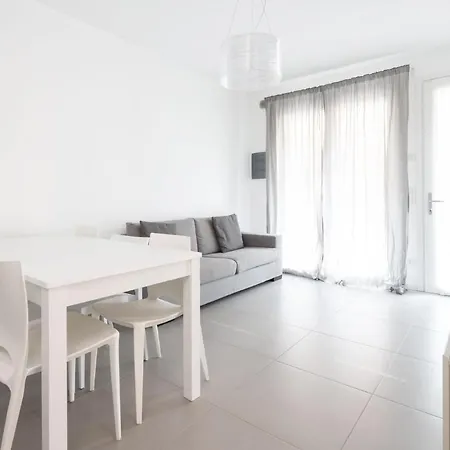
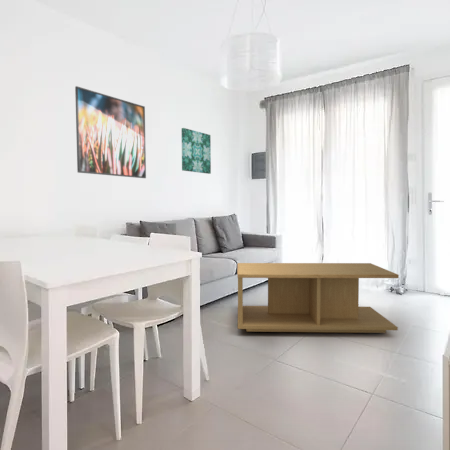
+ wall art (196, 152)
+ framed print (113, 136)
+ coffee table (309, 296)
